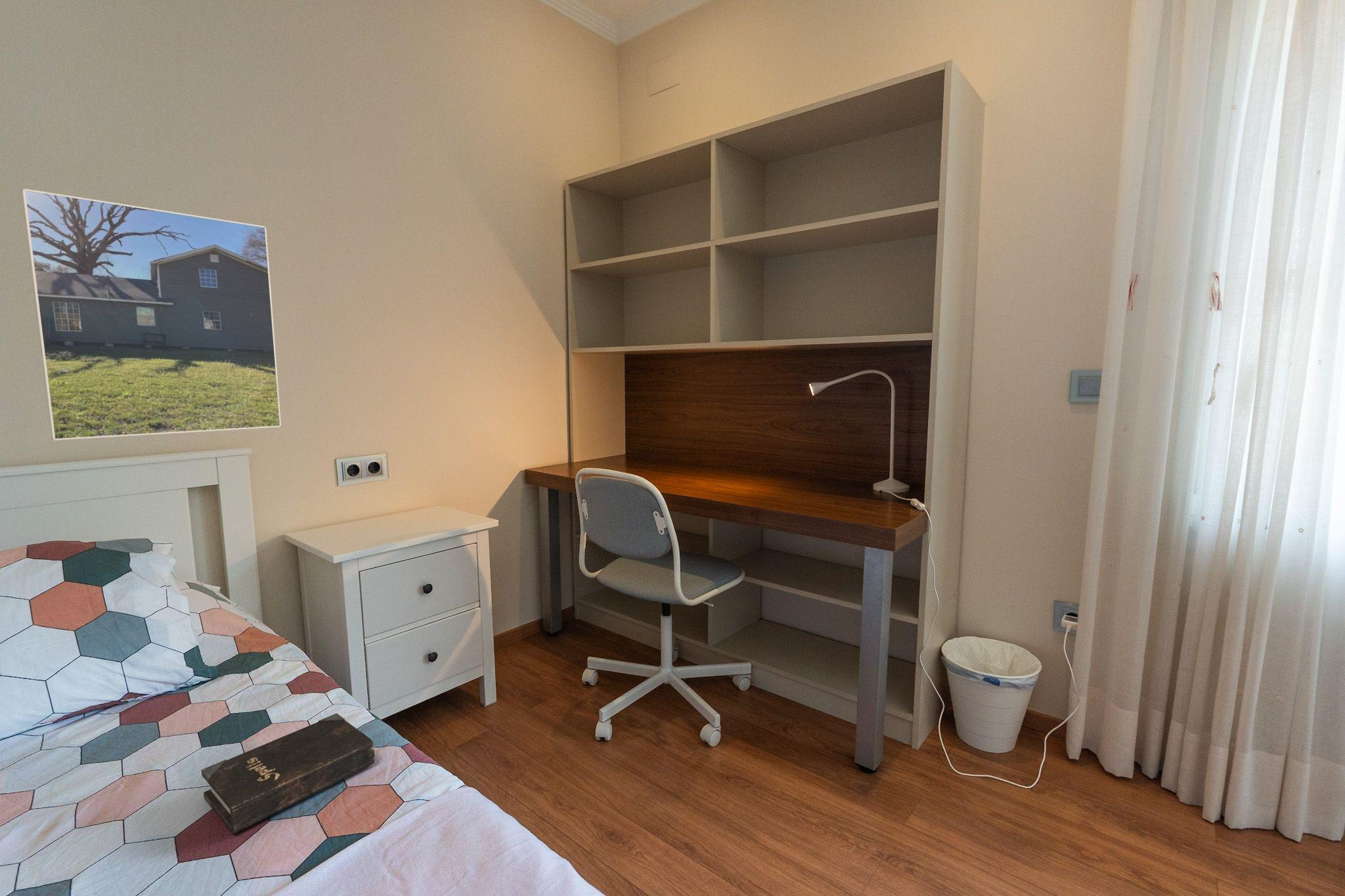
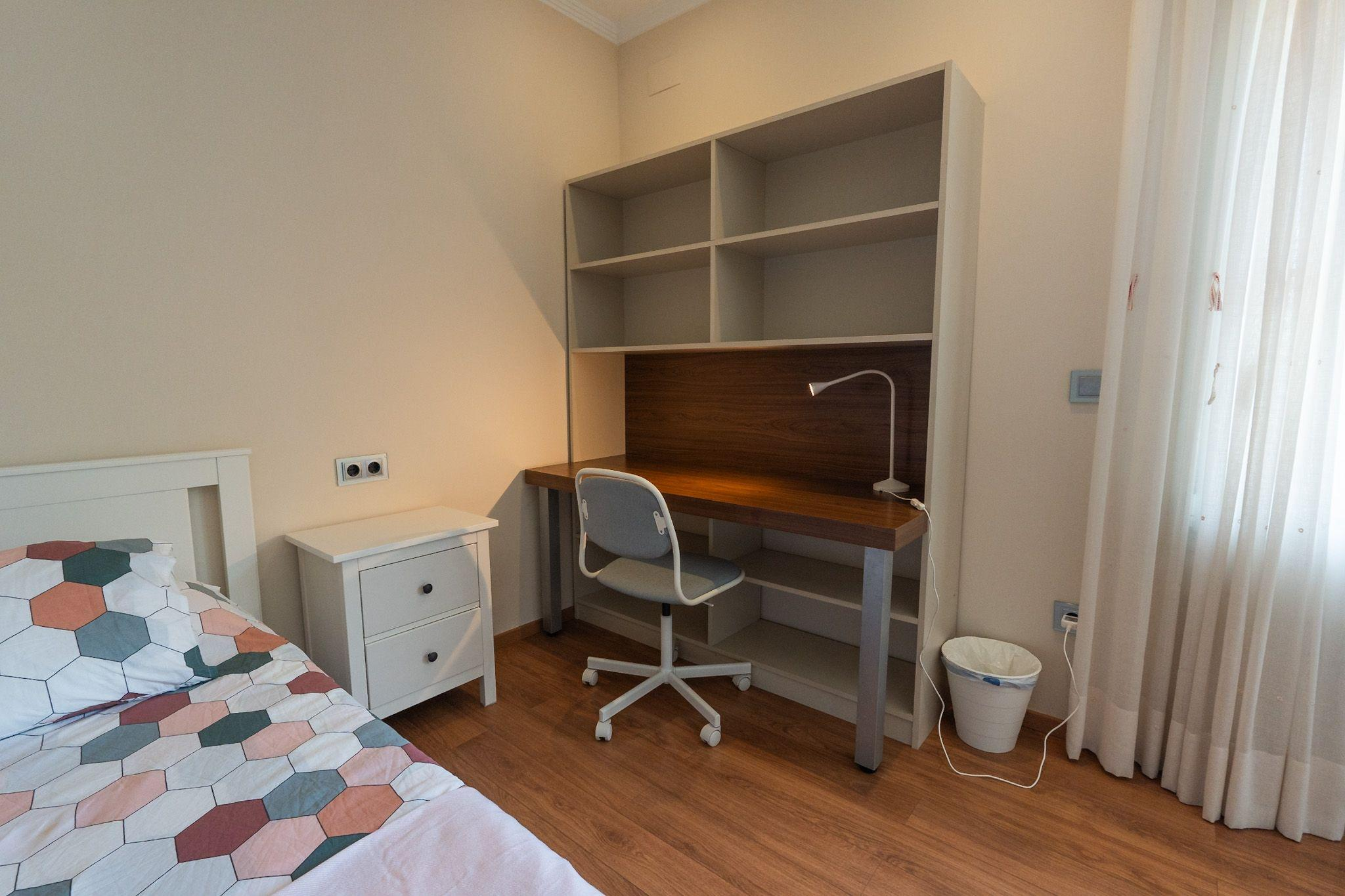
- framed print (167, 324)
- hardback book (292, 768)
